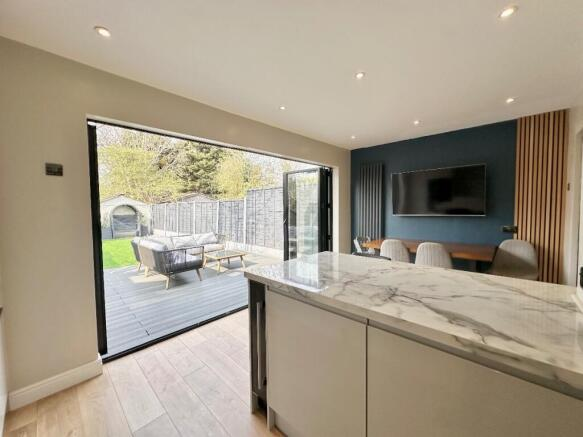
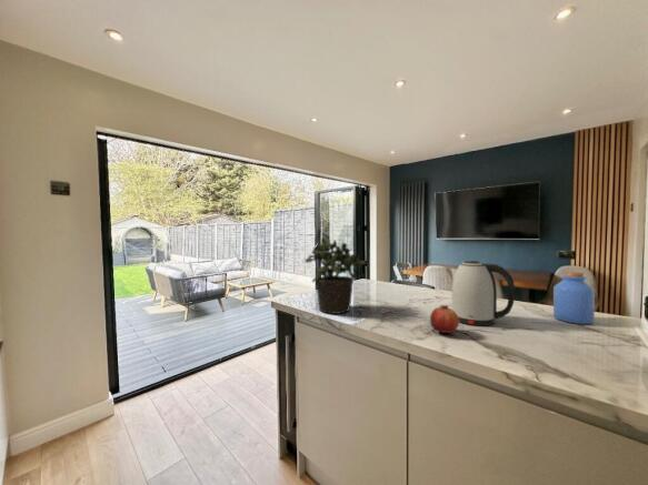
+ jar (572, 295)
+ fruit (443, 319)
+ kettle (480, 291)
+ potted plant (331, 273)
